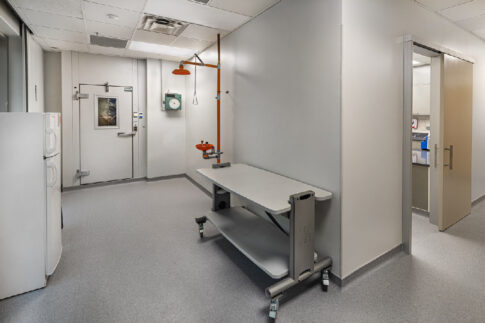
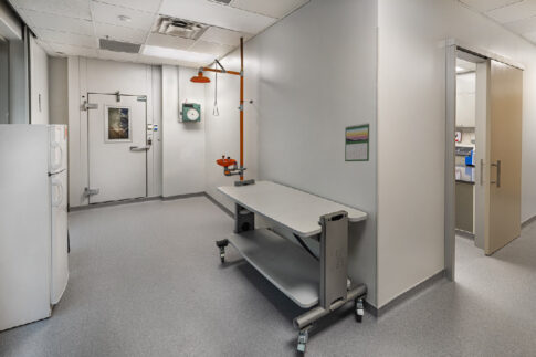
+ calendar (356, 143)
